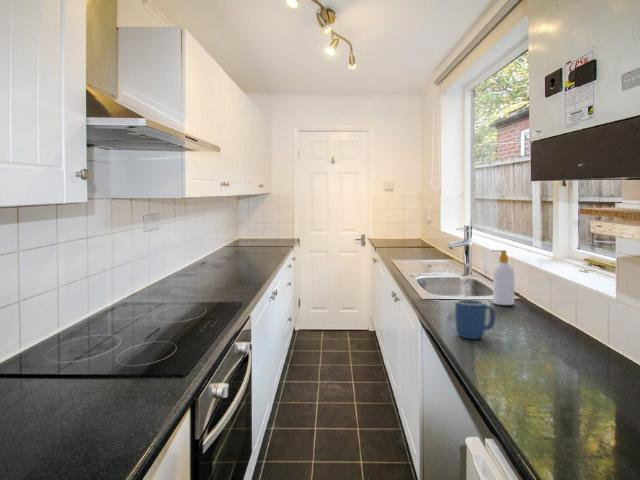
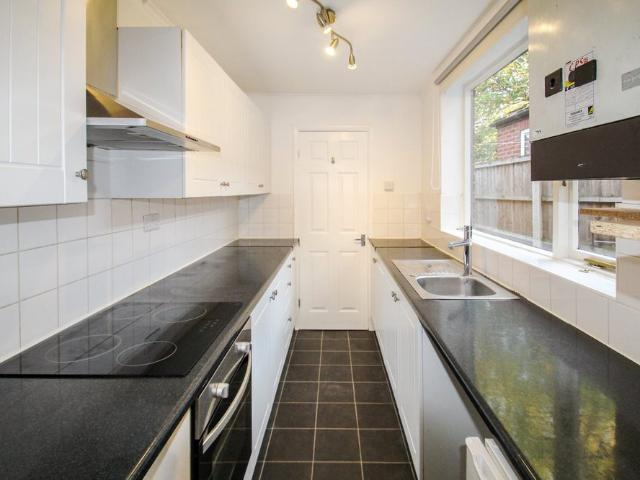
- mug (473, 319)
- soap bottle (502, 276)
